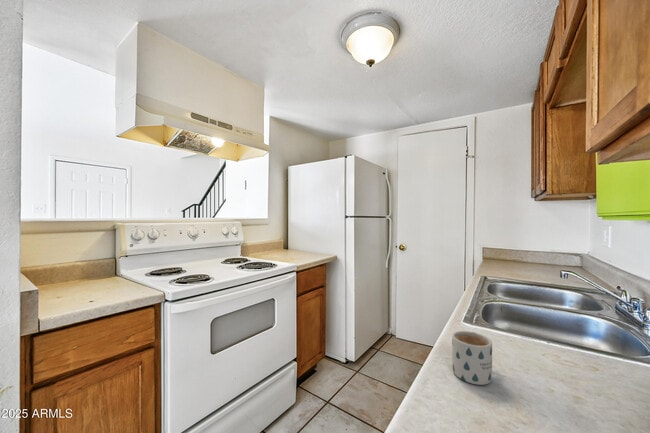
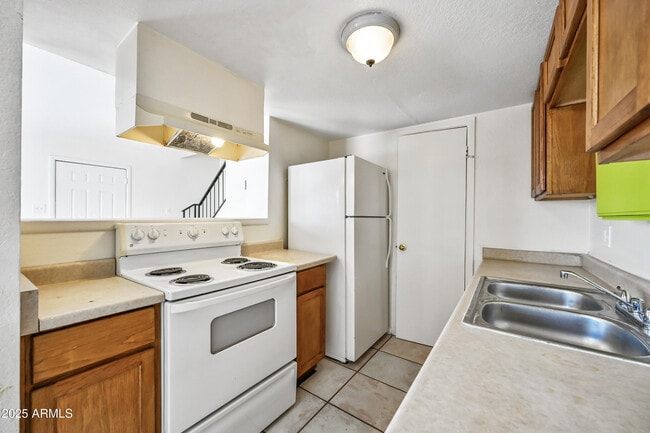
- mug (475, 354)
